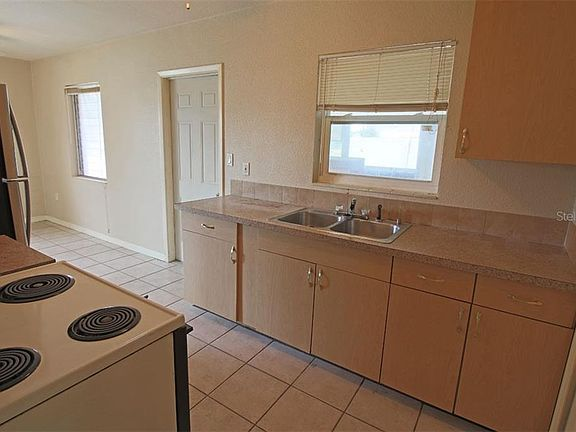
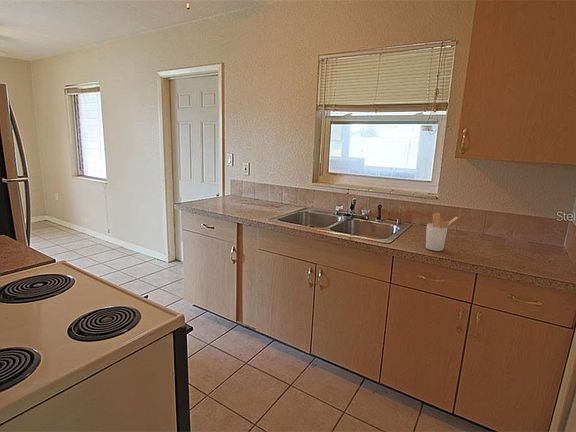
+ utensil holder (441, 231)
